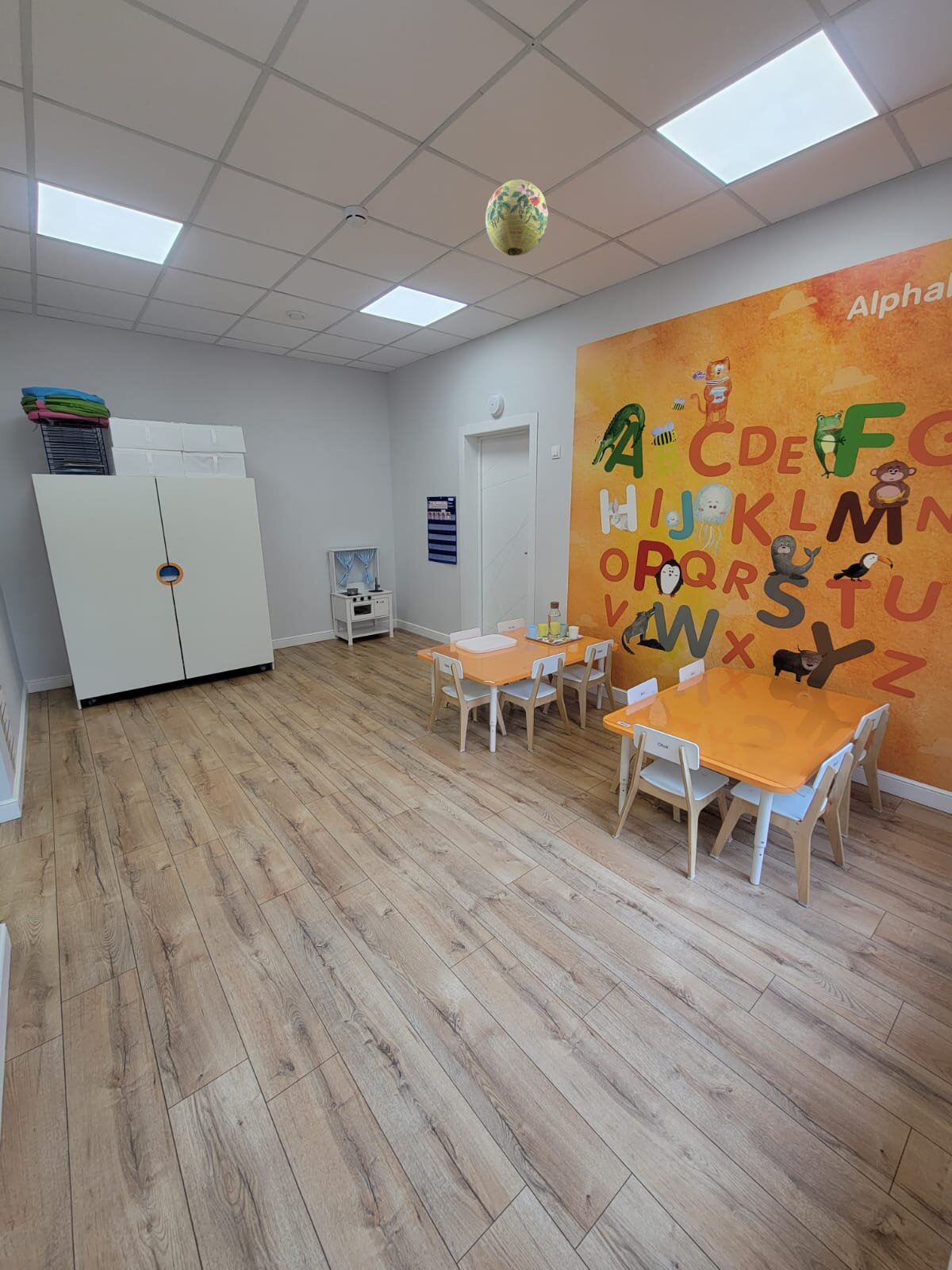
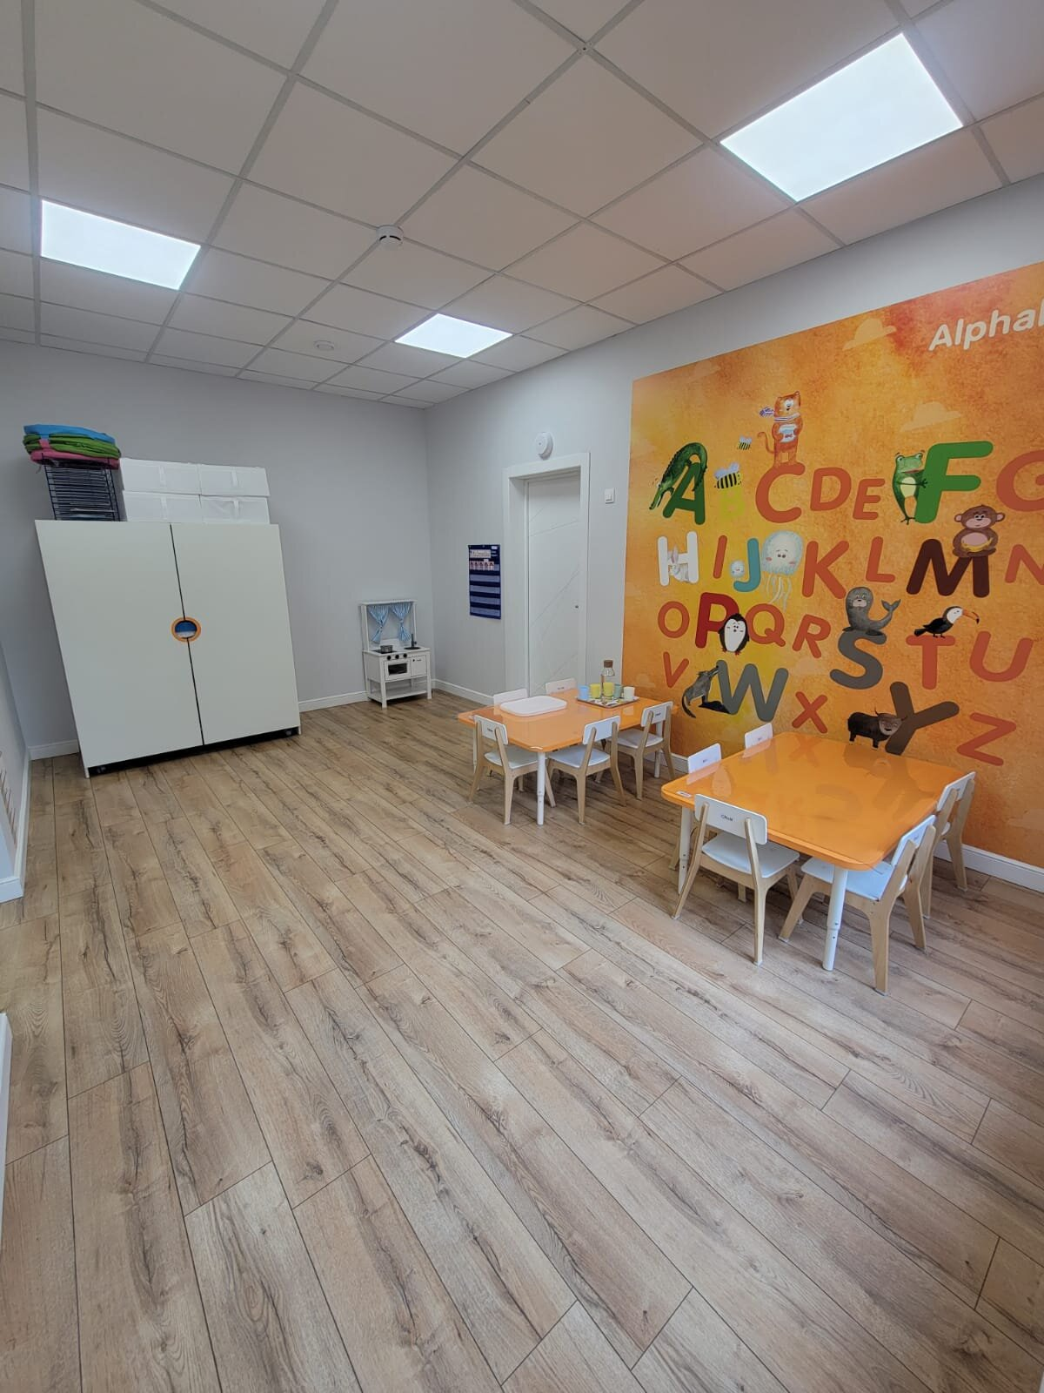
- paper lantern (516, 219)
